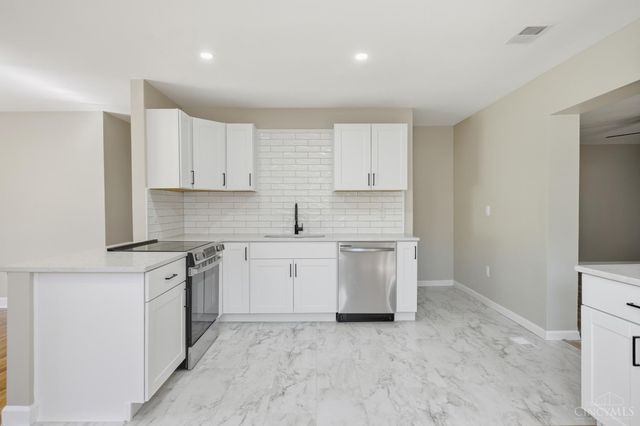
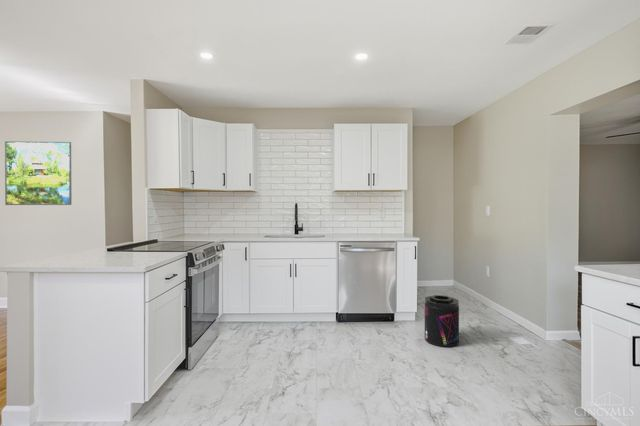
+ supplement container (441, 319)
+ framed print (38, 173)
